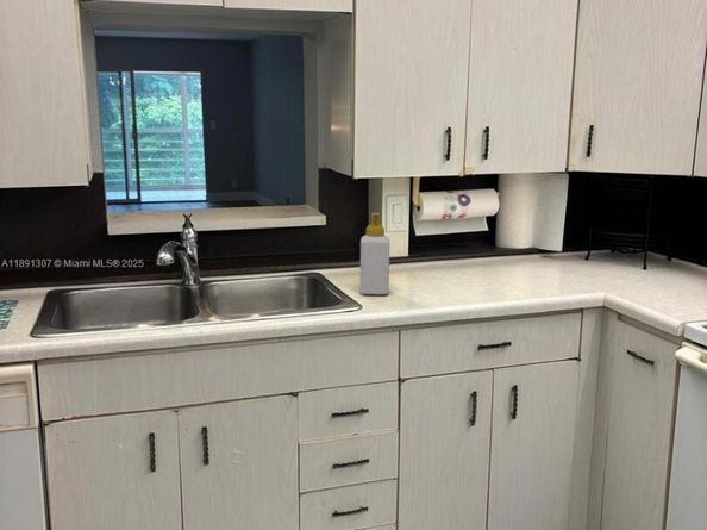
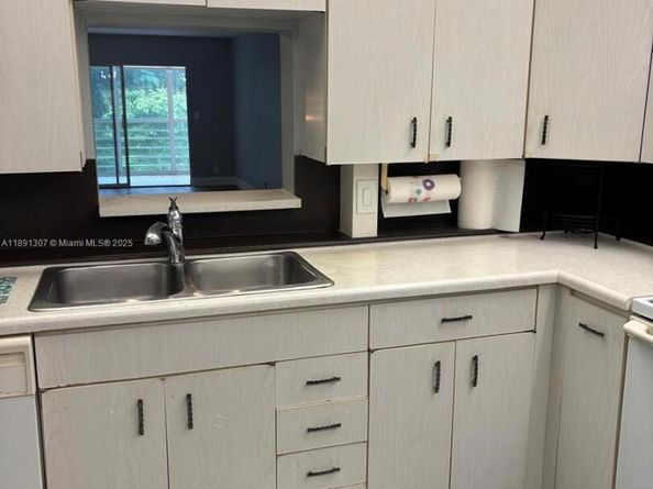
- soap bottle (375, 252)
